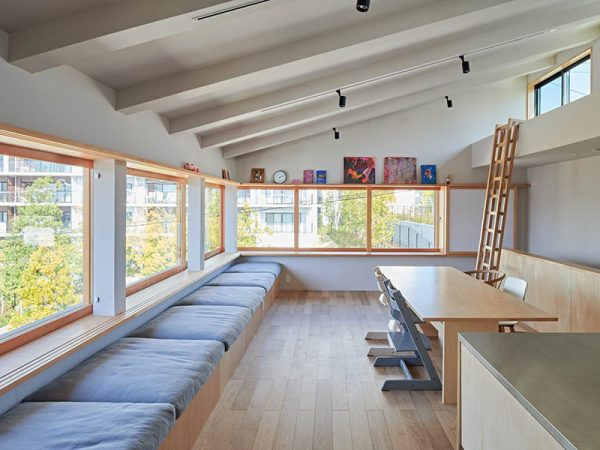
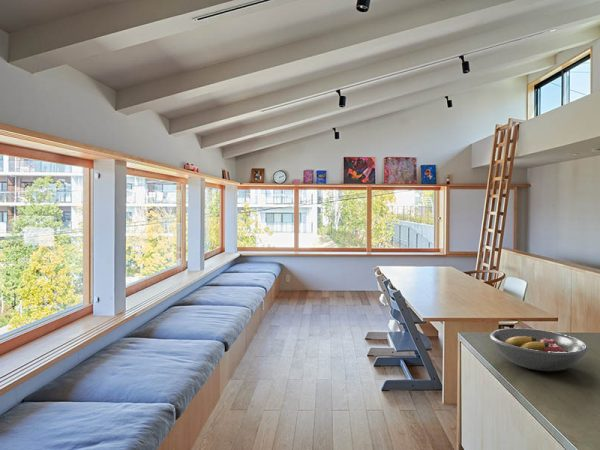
+ fruit bowl (536, 348)
